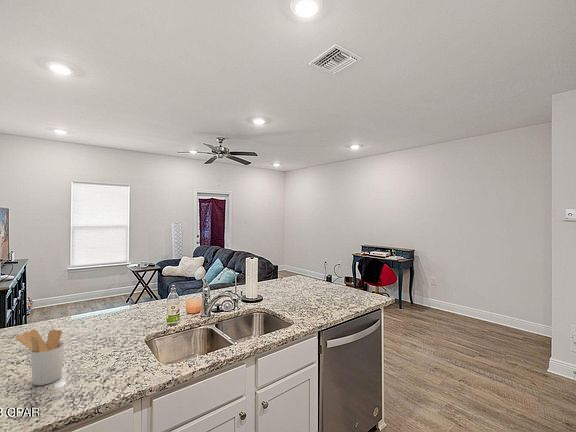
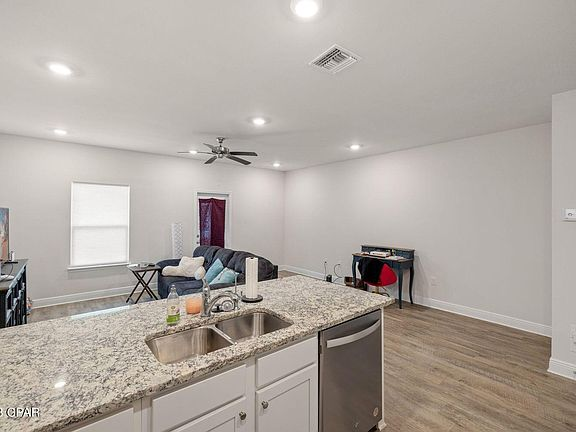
- utensil holder (40, 354)
